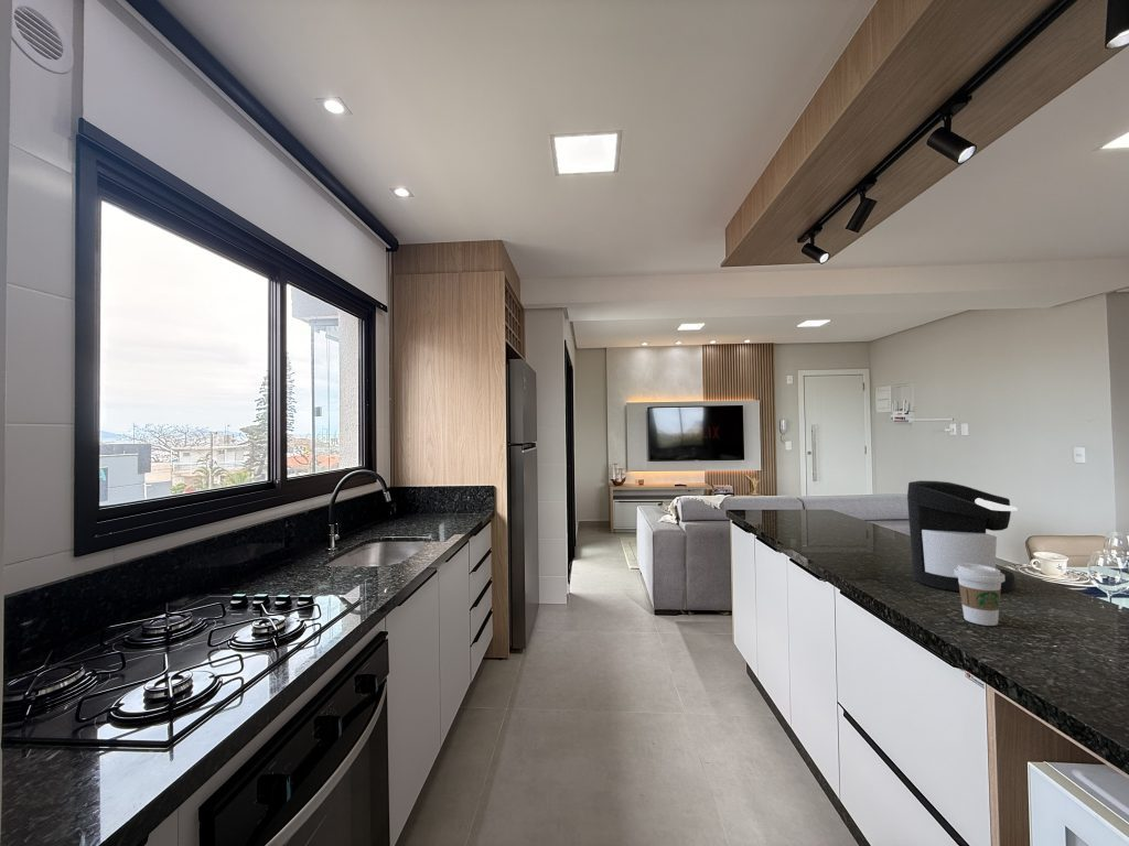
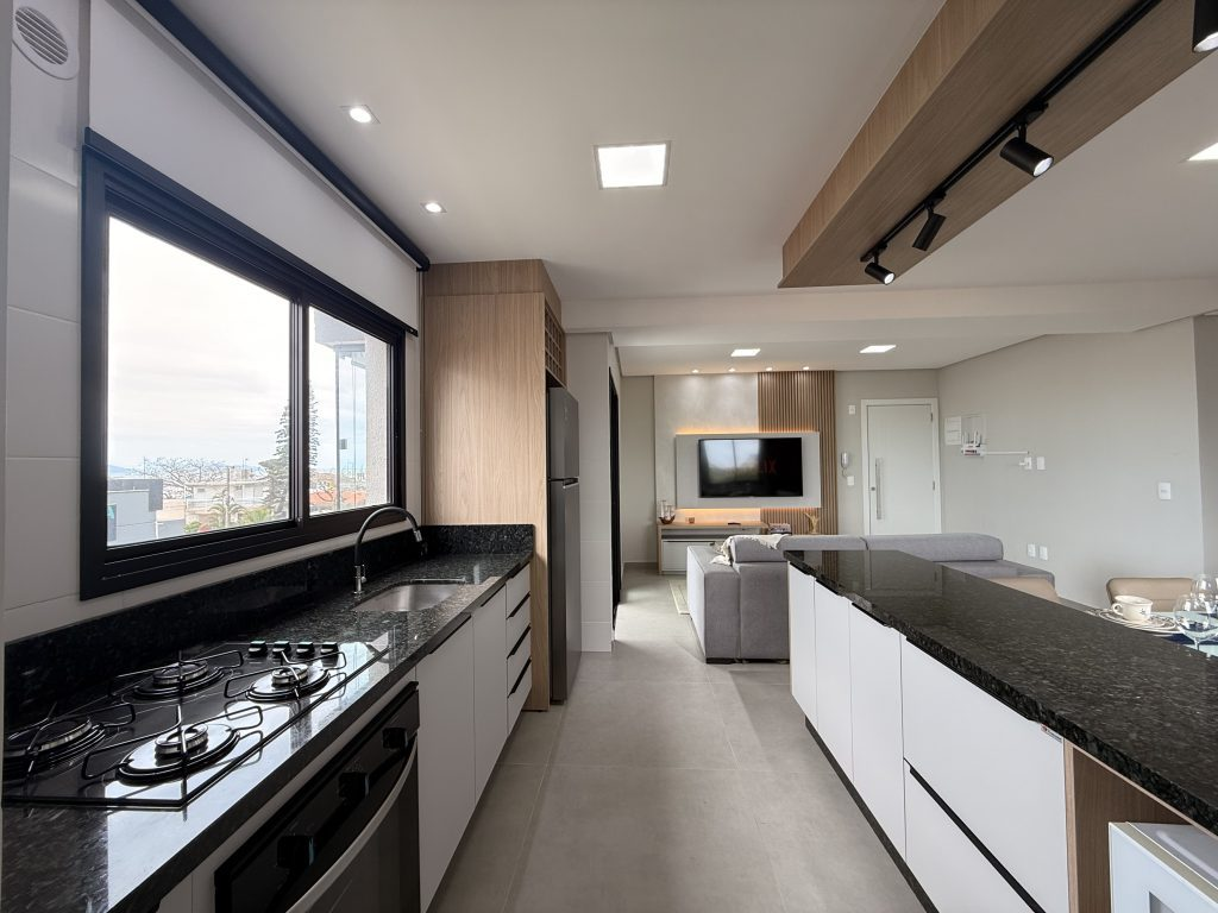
- coffee cup (979, 594)
- coffee maker (961, 531)
